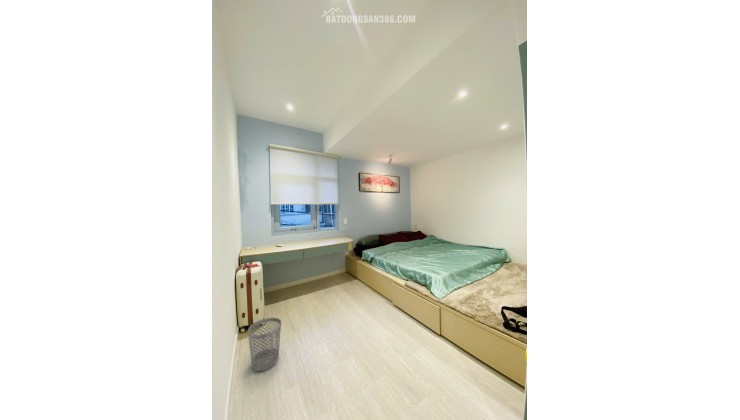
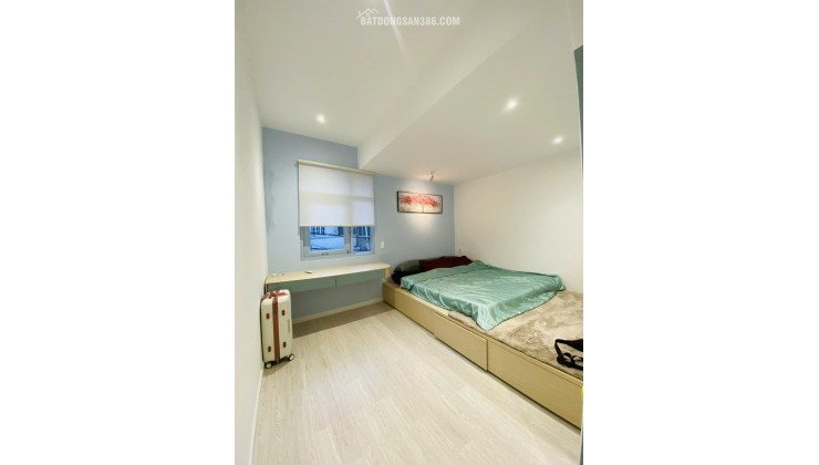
- wastebasket (265, 343)
